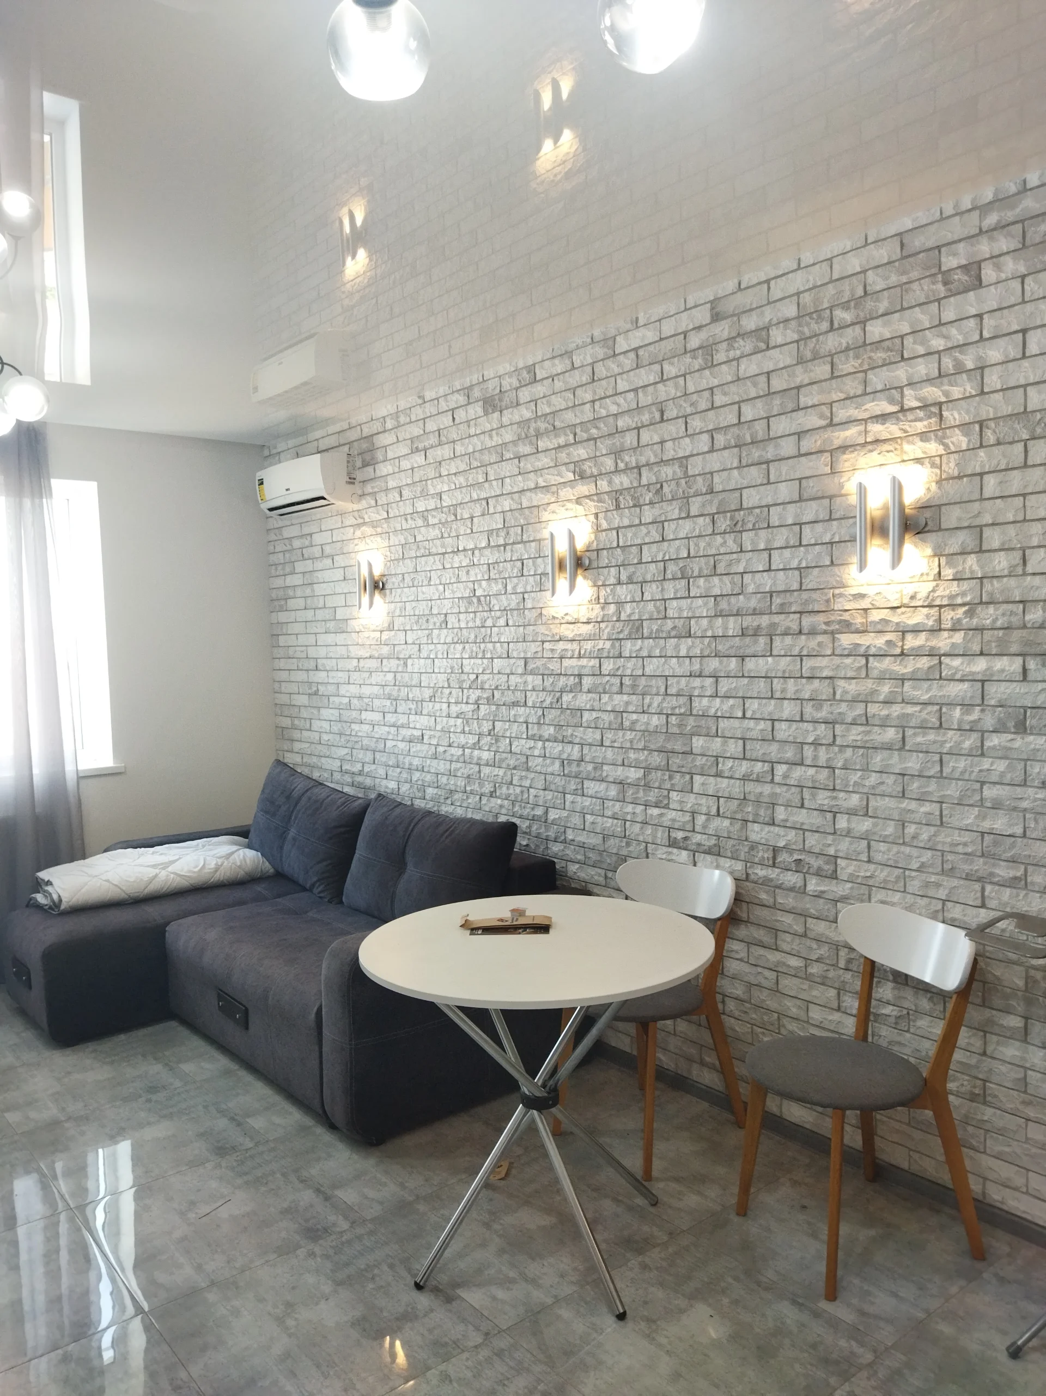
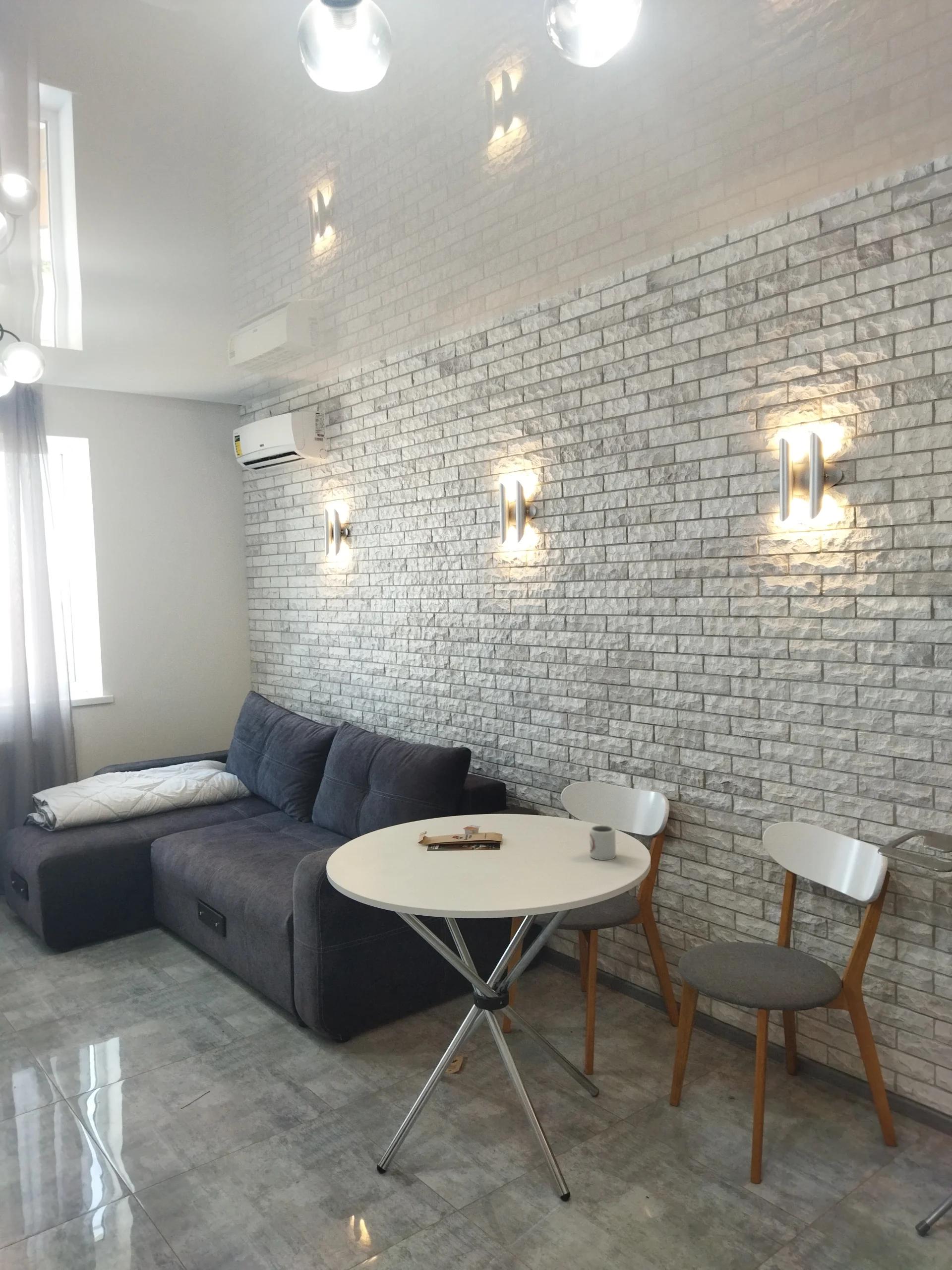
+ cup (602, 841)
